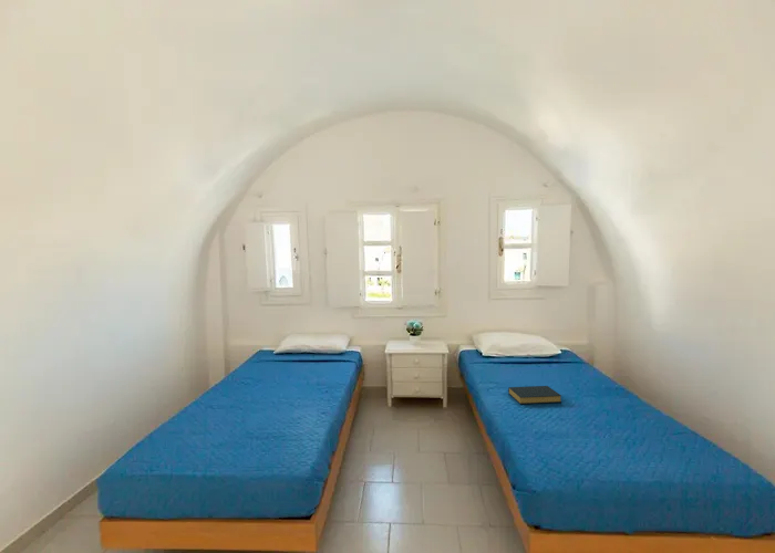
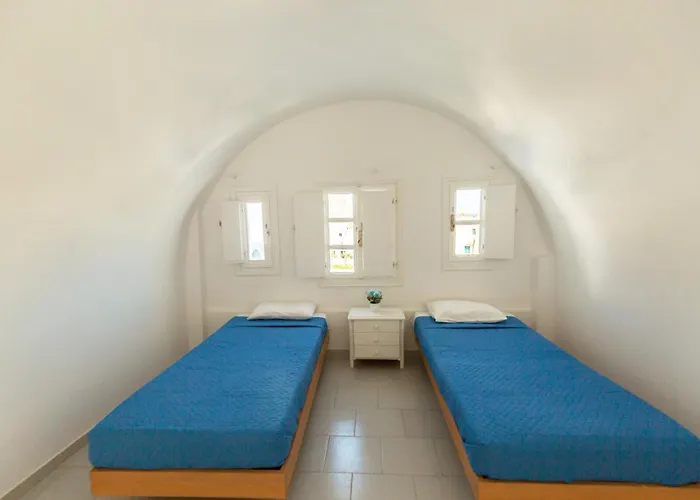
- hardback book (534, 394)
